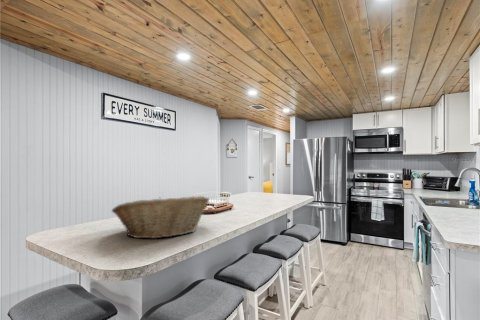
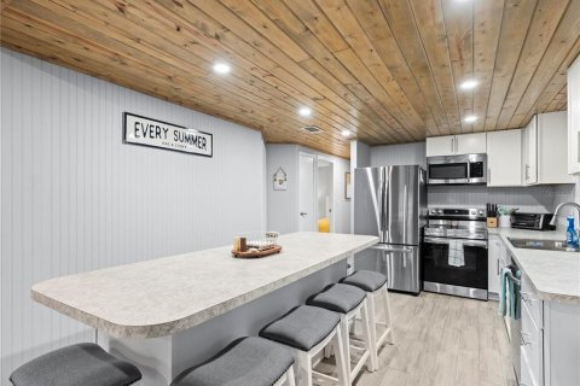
- fruit basket (163, 212)
